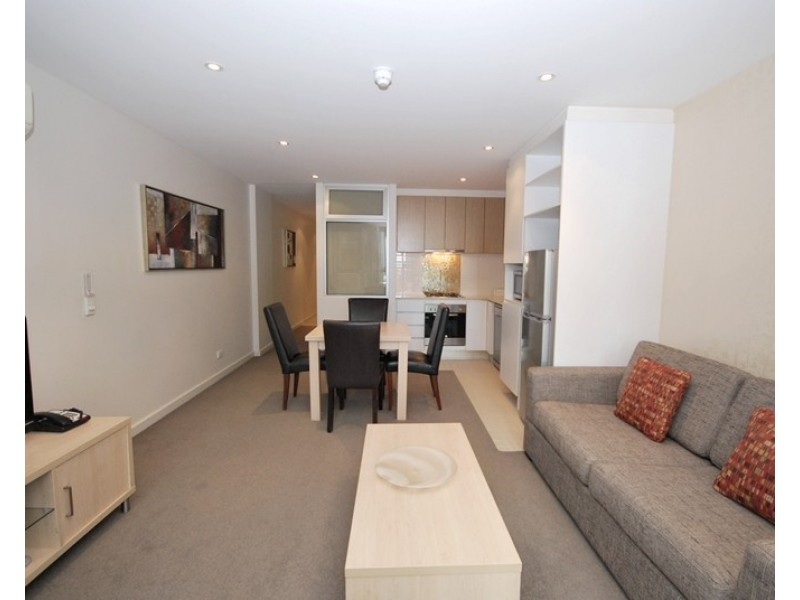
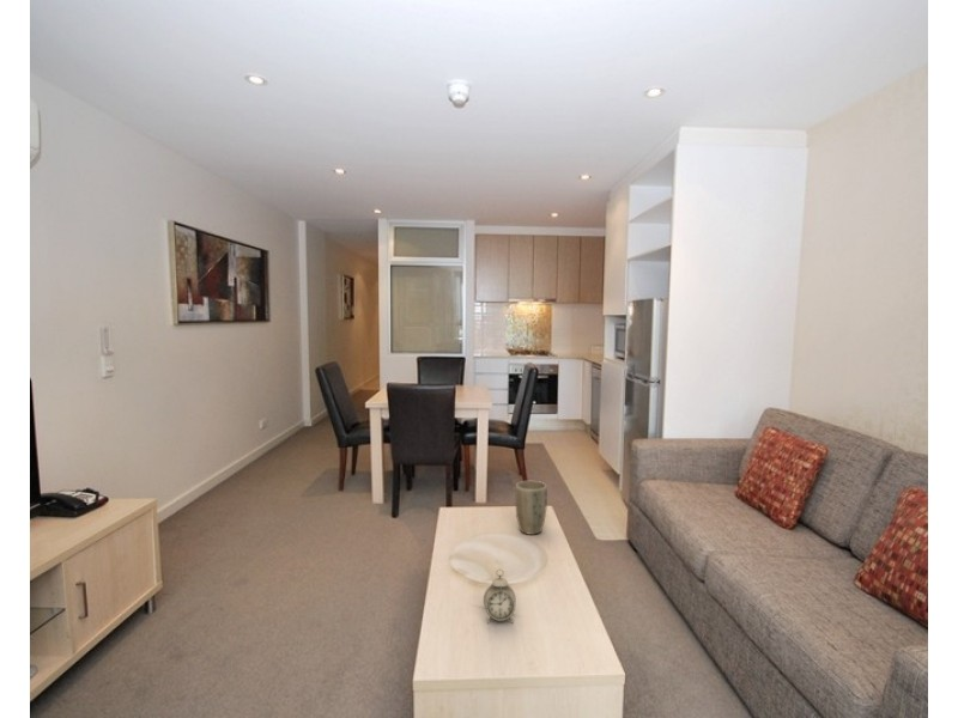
+ plant pot (530, 507)
+ alarm clock (499, 595)
